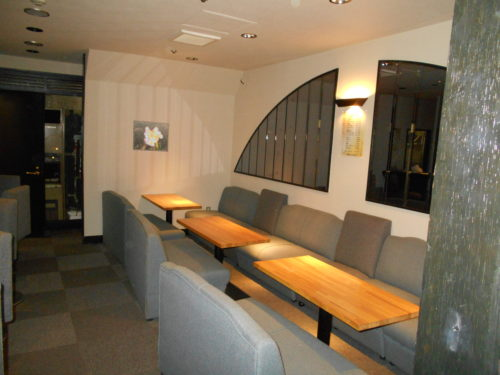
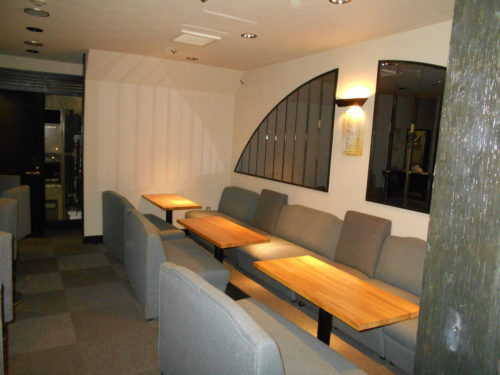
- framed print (151, 136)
